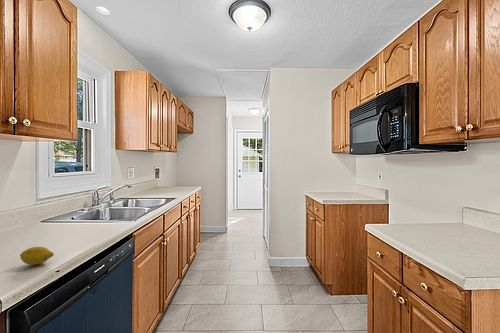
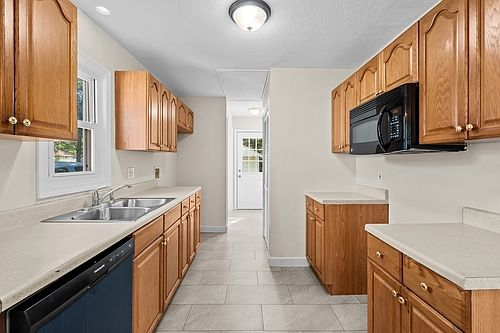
- fruit (37, 255)
